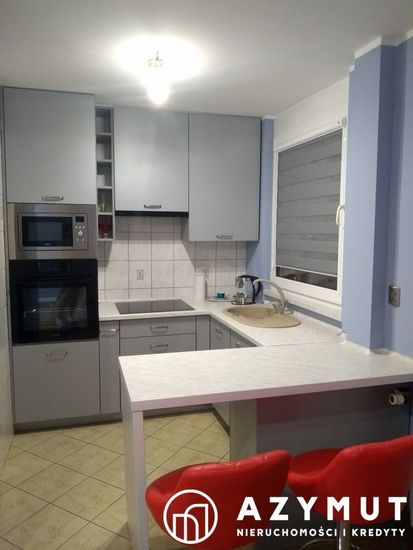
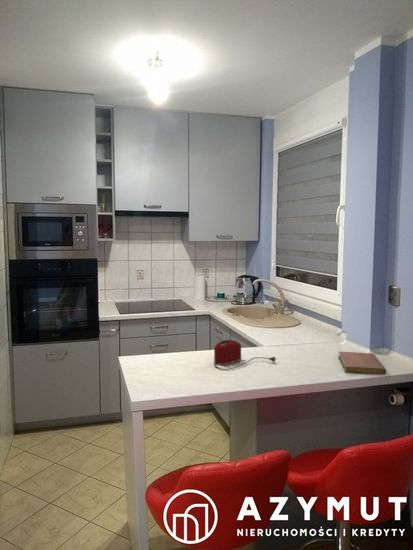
+ notebook (360, 362)
+ toaster (240, 352)
